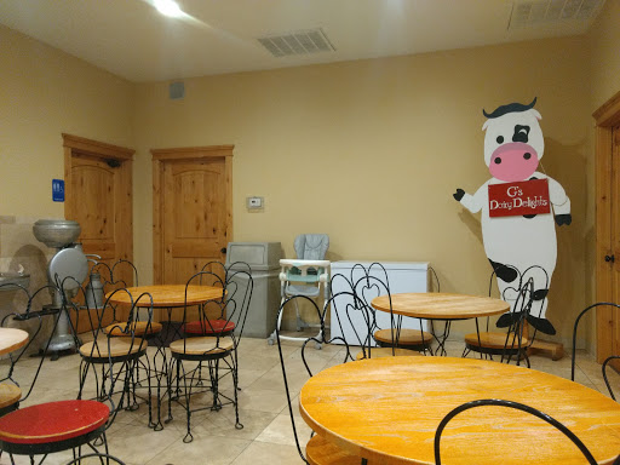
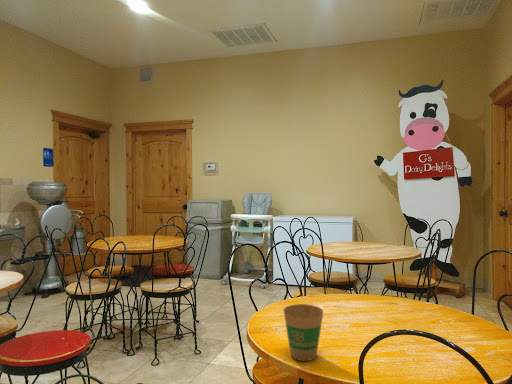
+ paper cup (303, 332)
